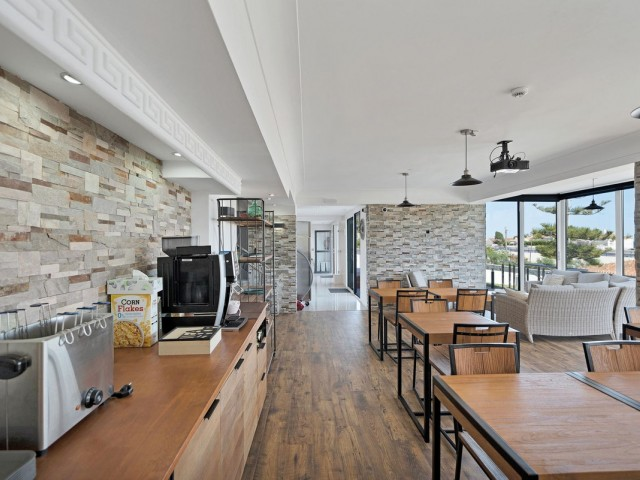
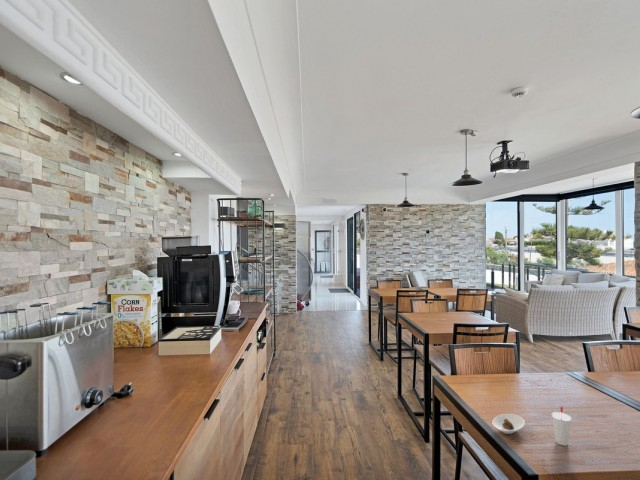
+ cup (561, 424)
+ saucer (508, 424)
